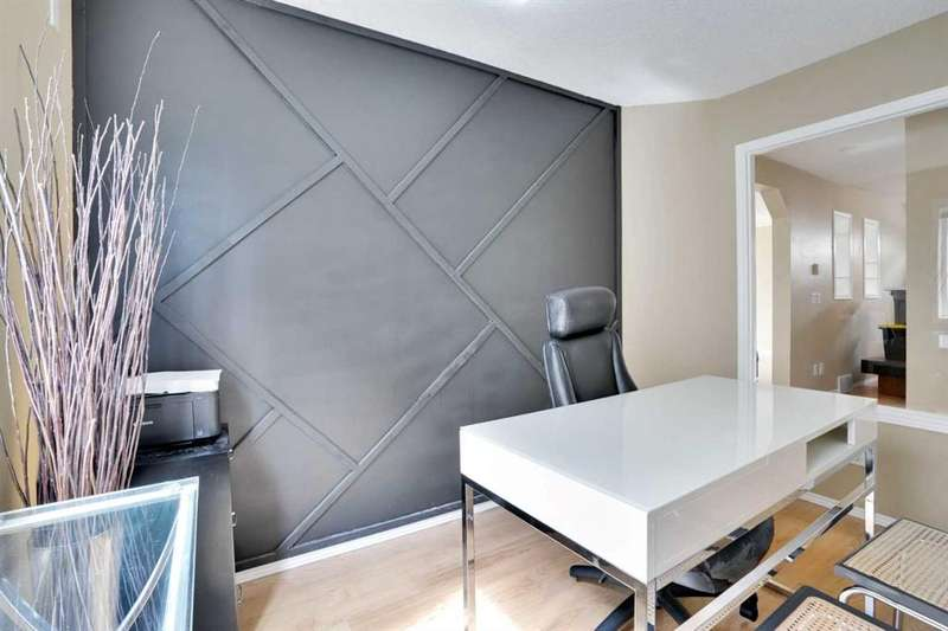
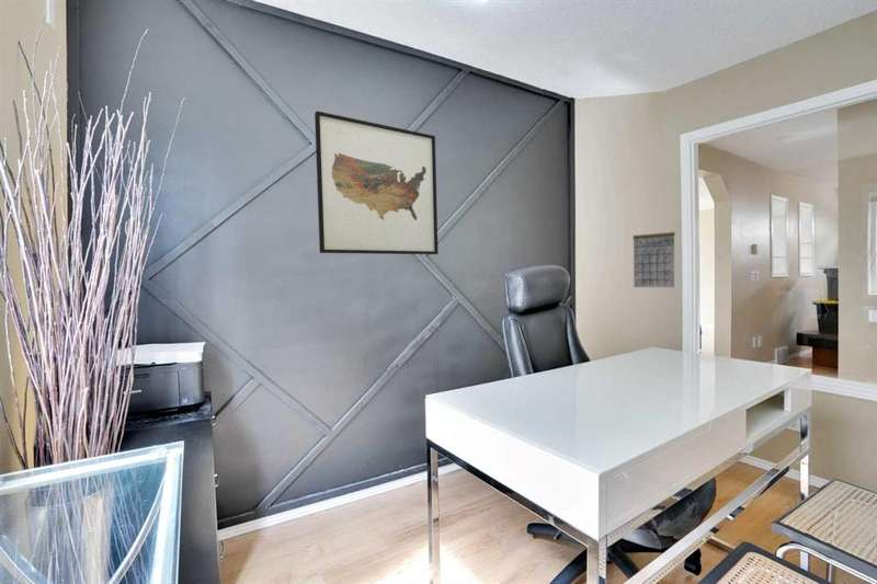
+ wall art (381, 190)
+ calendar (653, 254)
